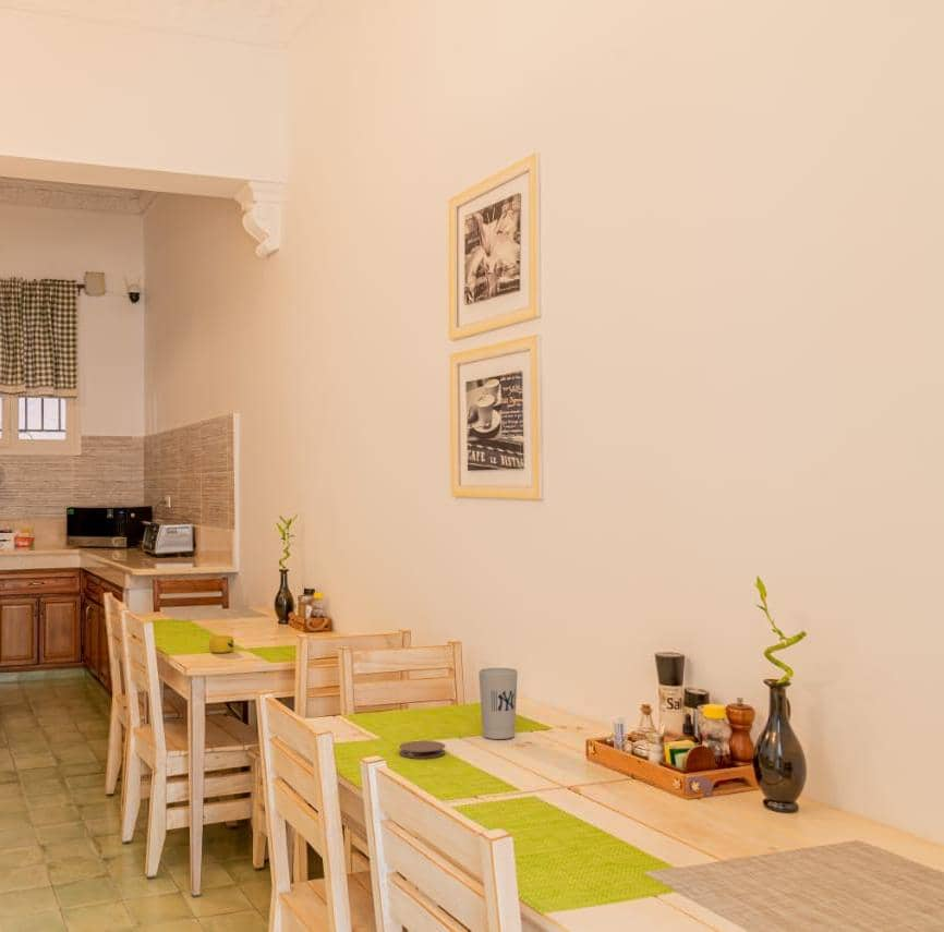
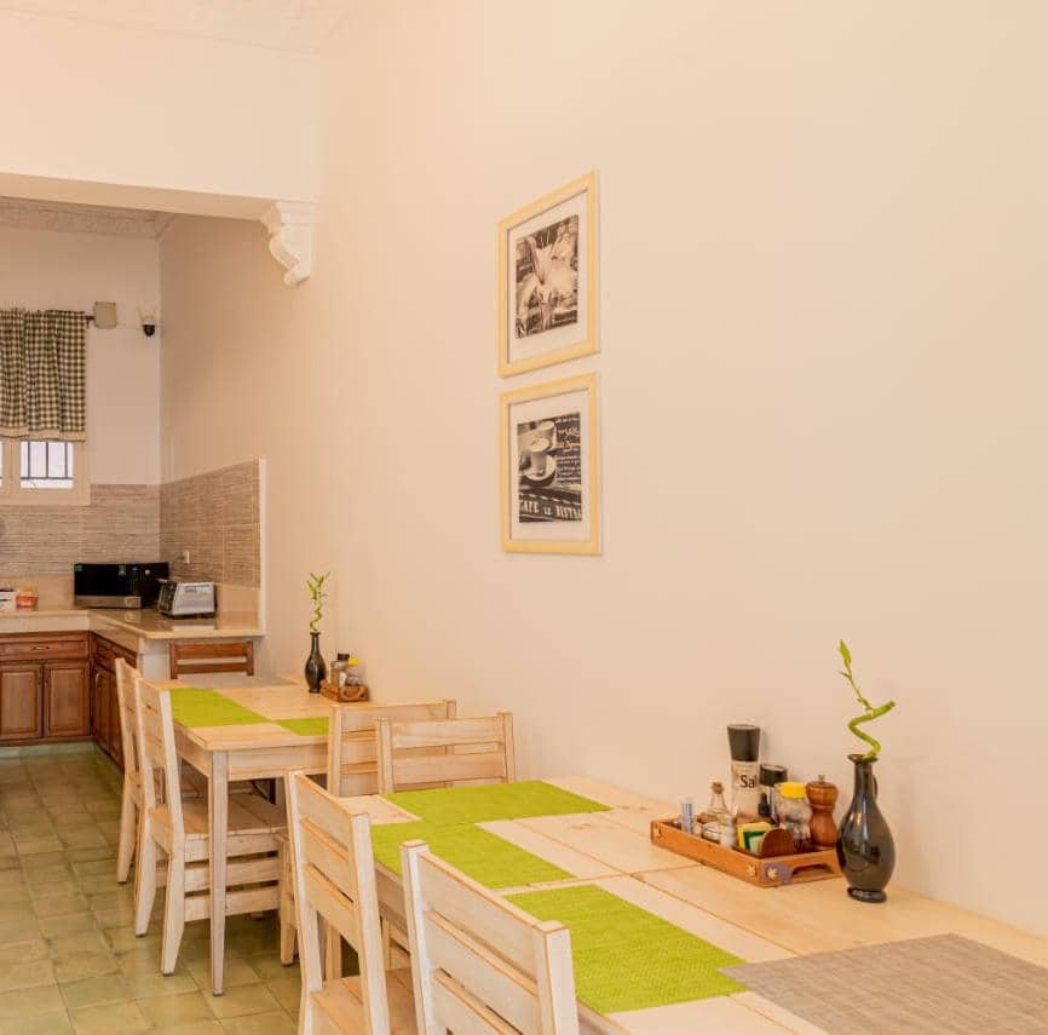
- coaster (422, 749)
- cup (498, 703)
- cup (222, 643)
